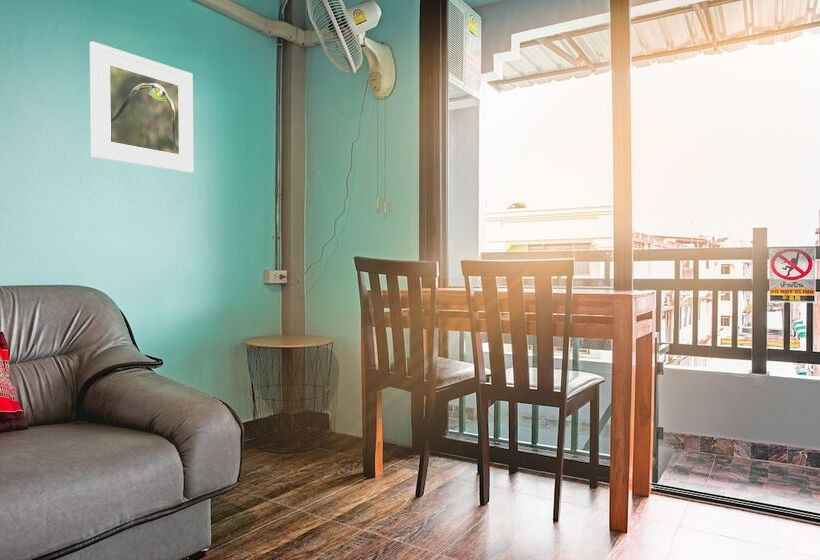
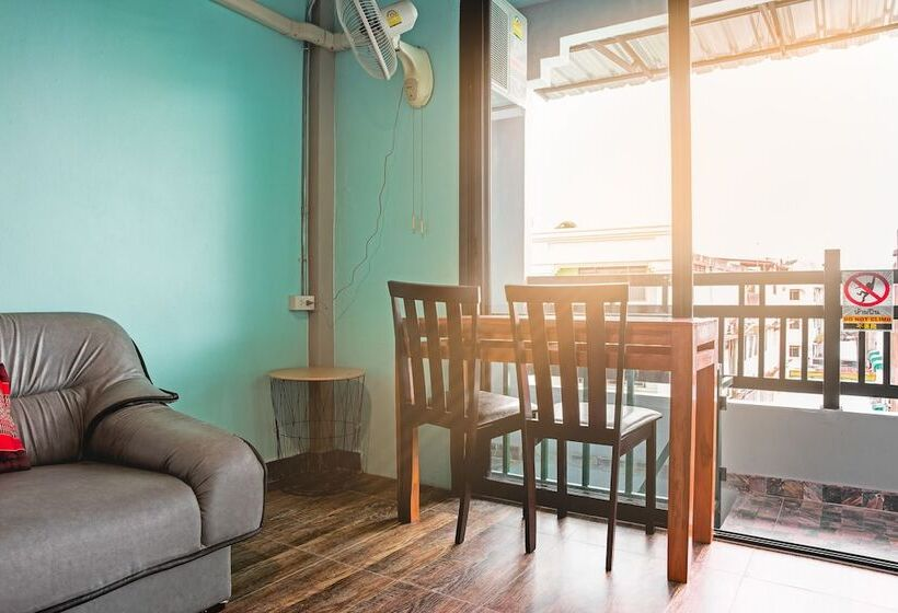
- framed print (145, 112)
